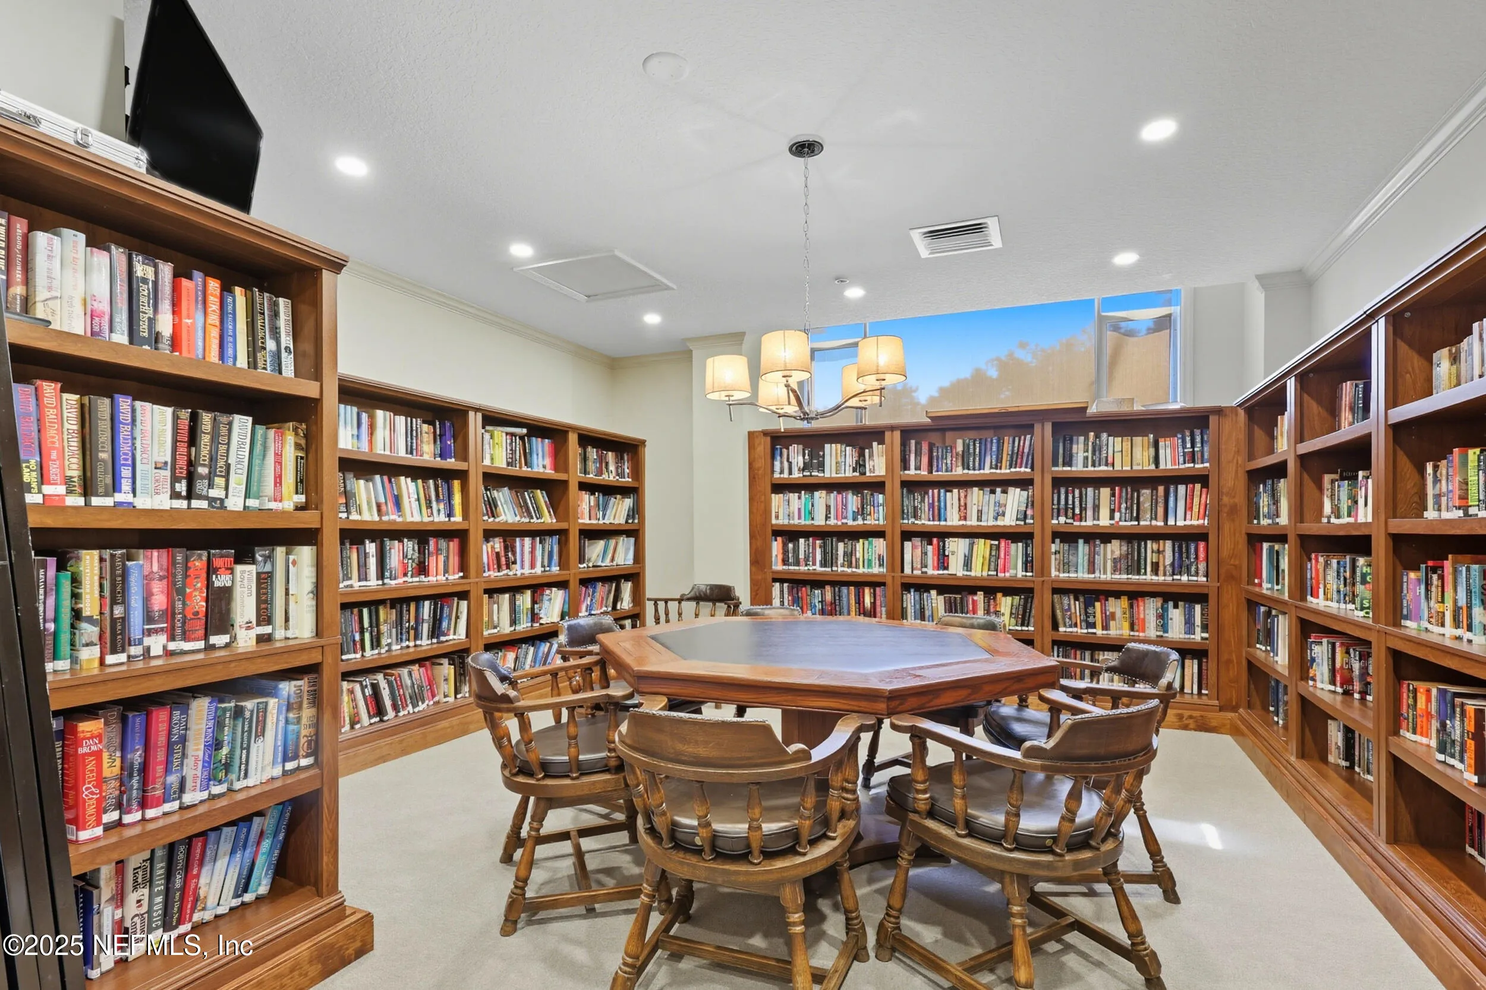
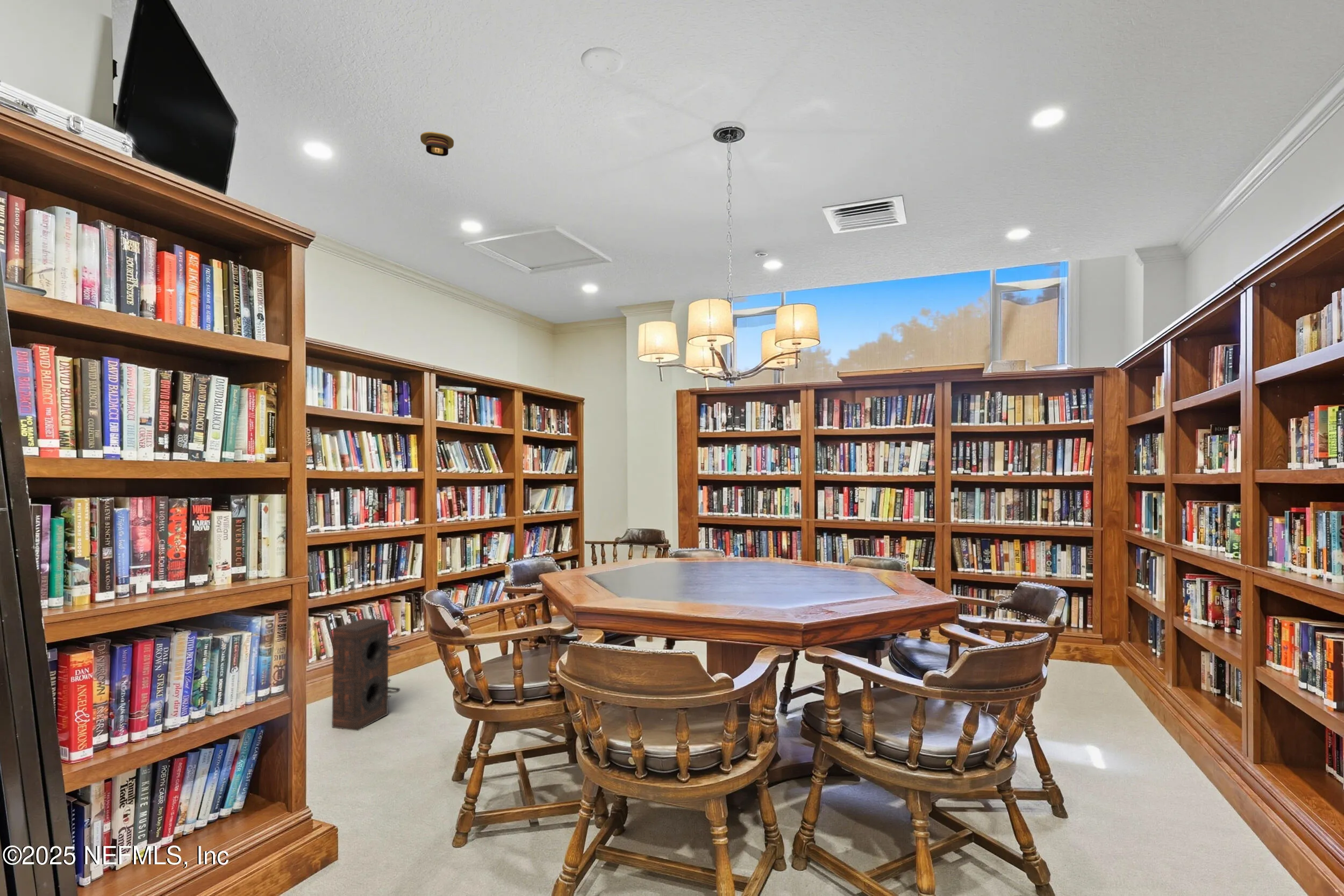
+ speaker (368, 673)
+ recessed light (437, 145)
